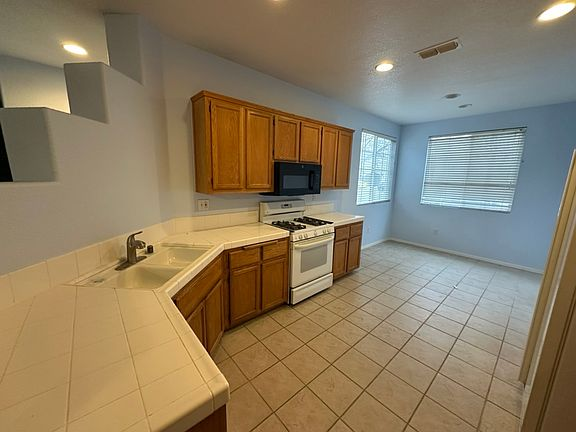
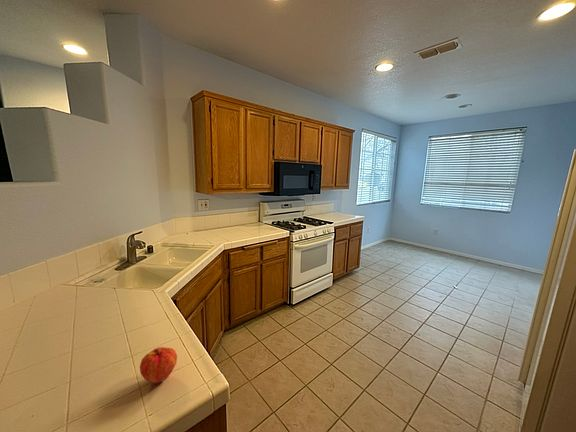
+ fruit (159, 363)
